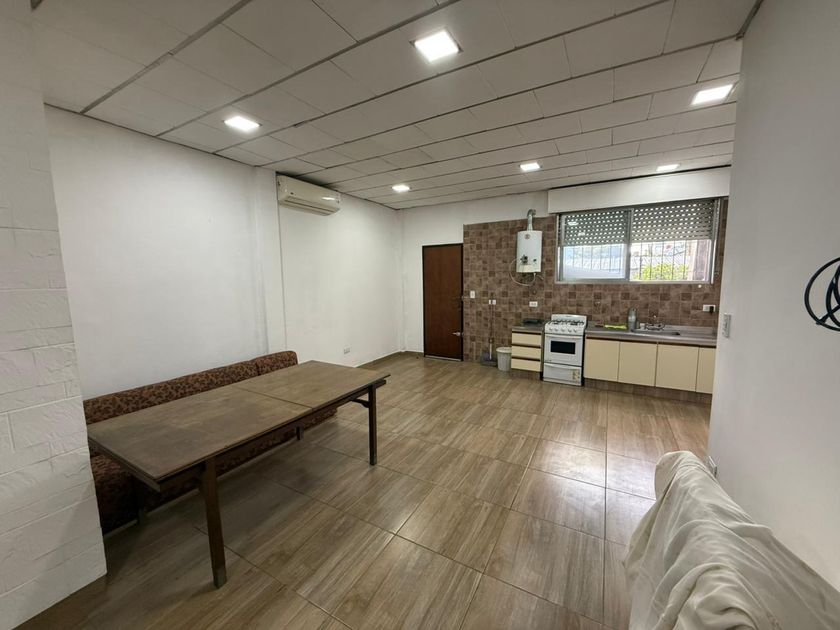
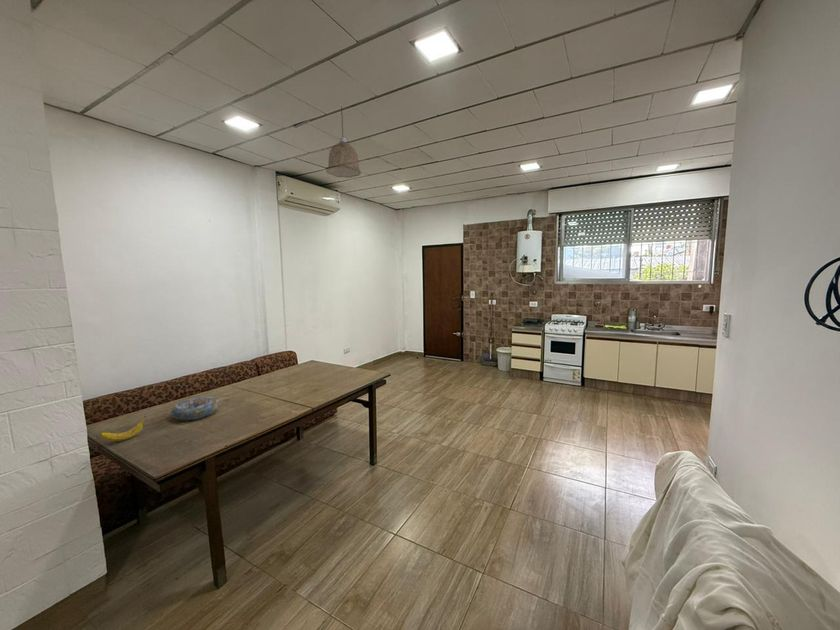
+ decorative bowl (195, 408)
+ fruit (127, 431)
+ pendant lamp (342, 139)
